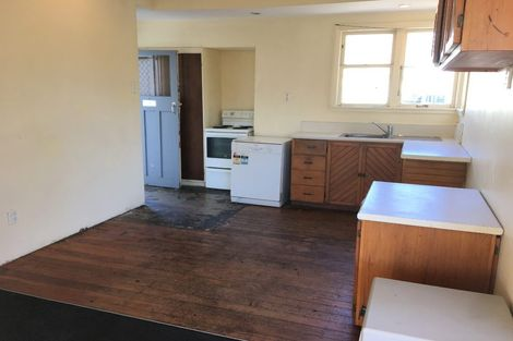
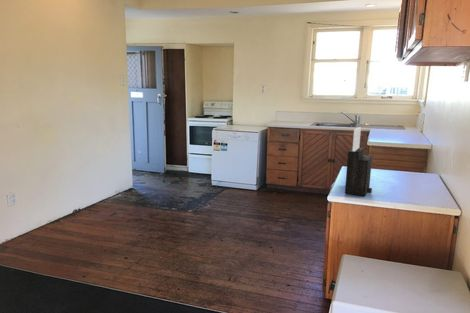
+ knife block (362, 160)
